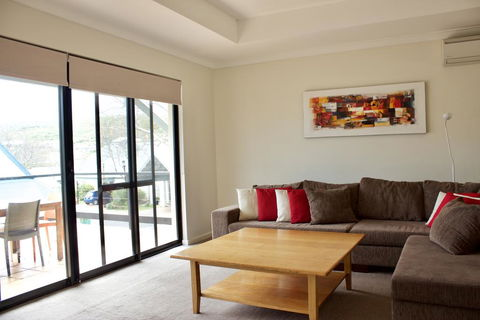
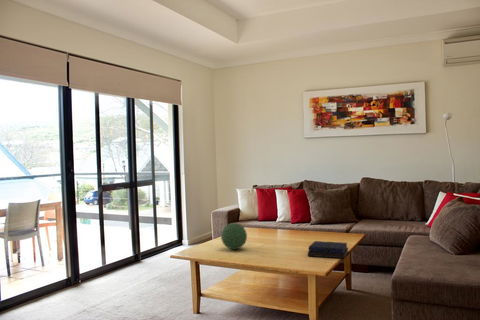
+ decorative orb (233, 236)
+ book (328, 249)
